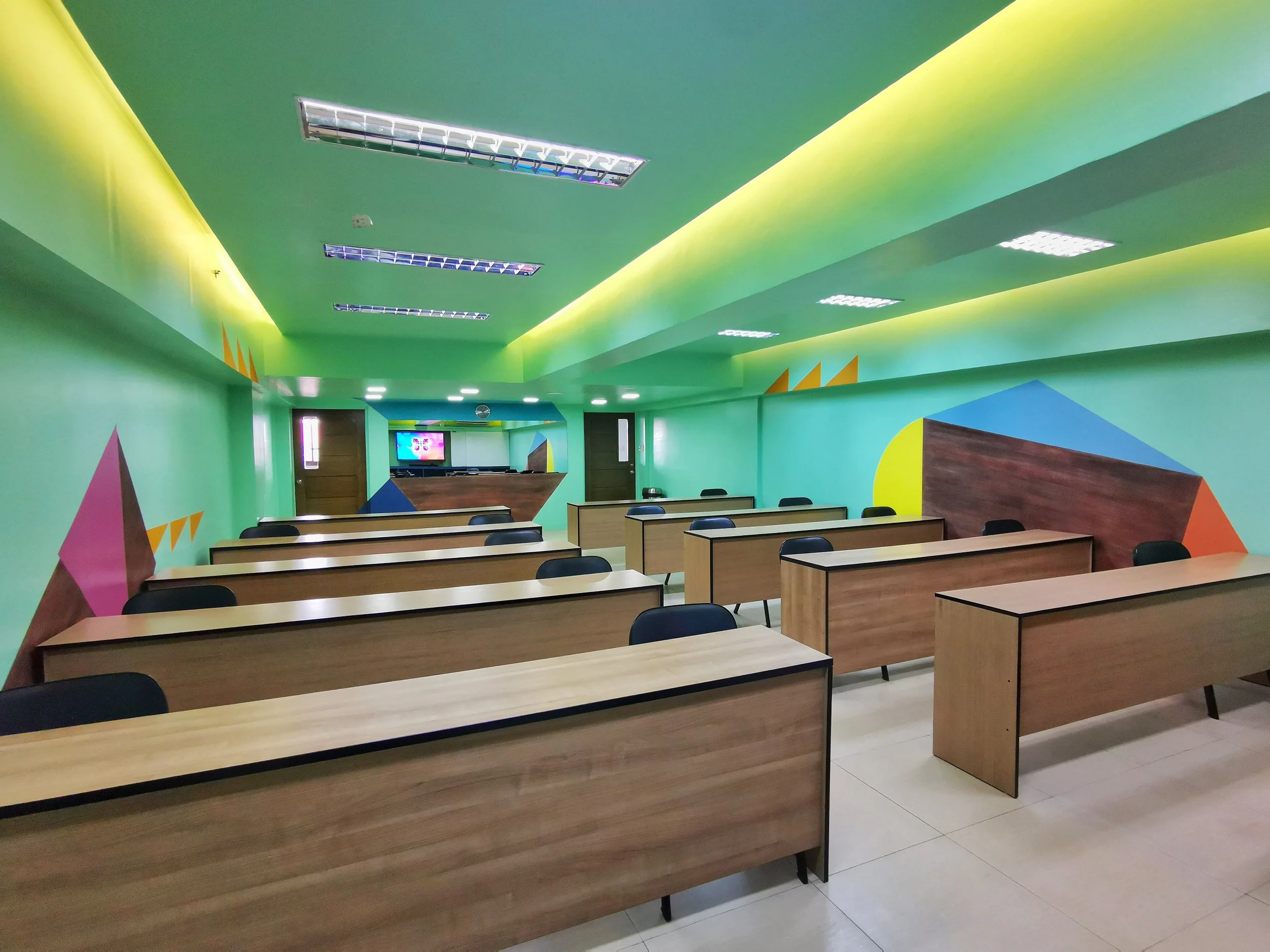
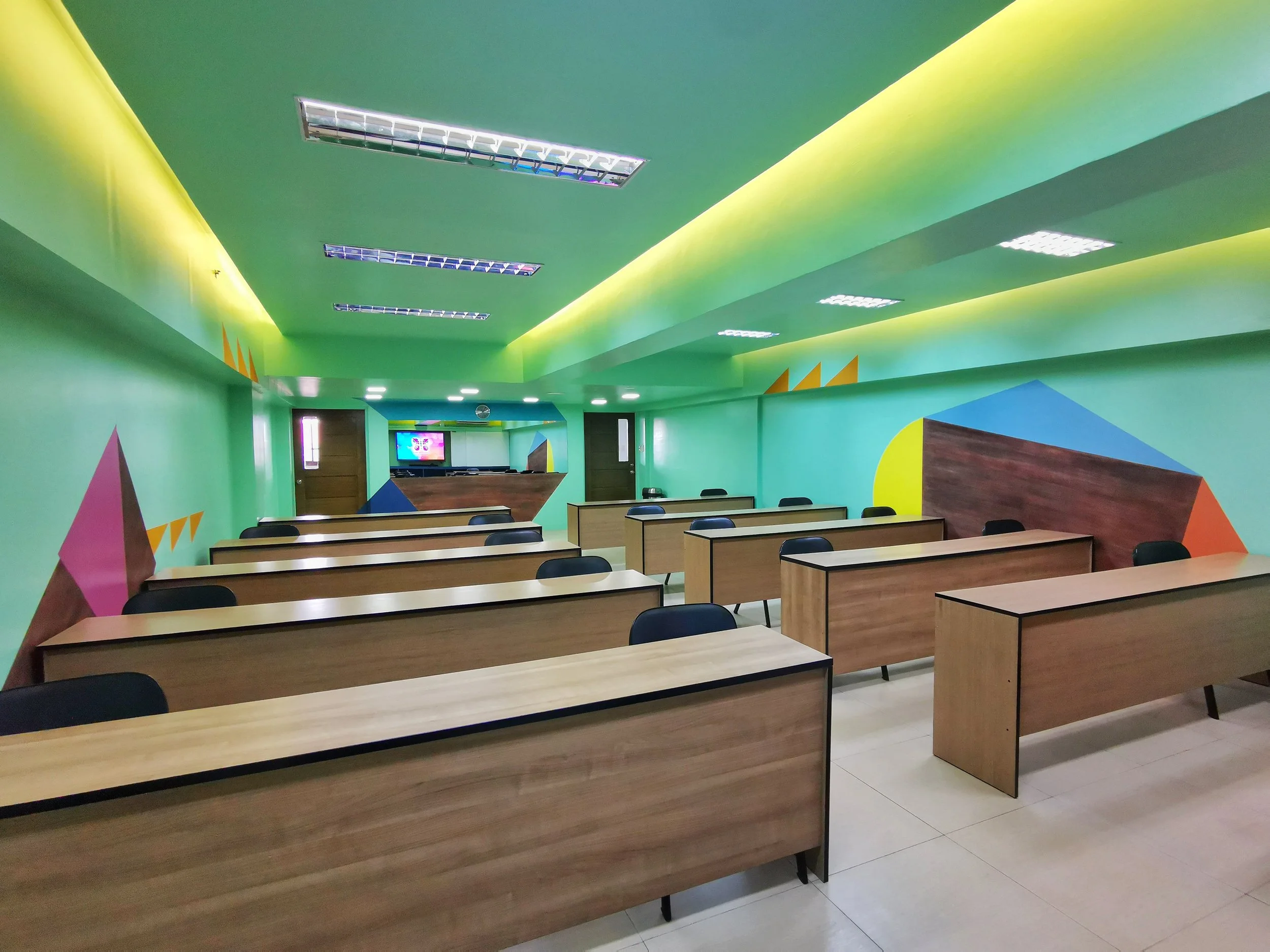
- smoke detector (362, 223)
